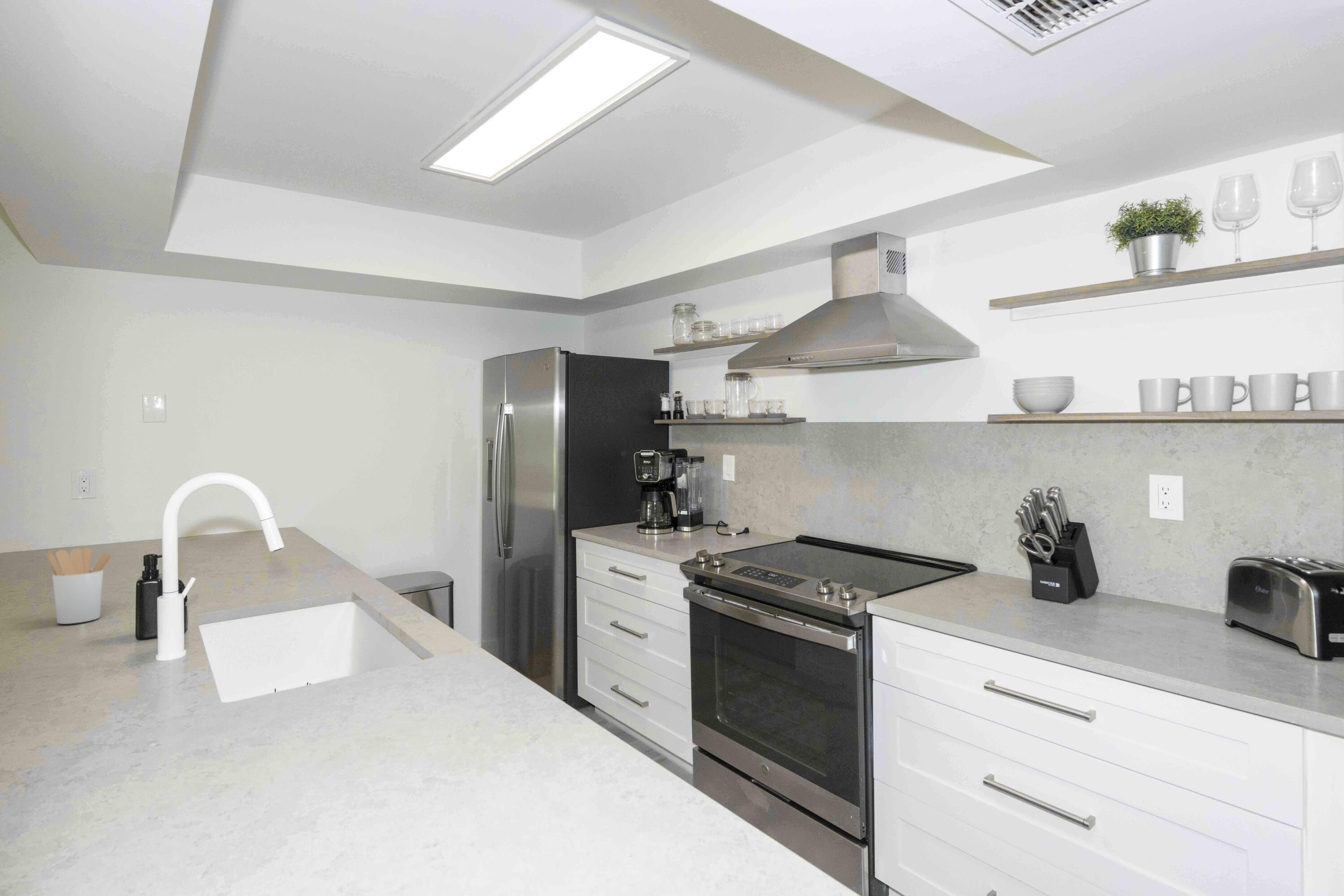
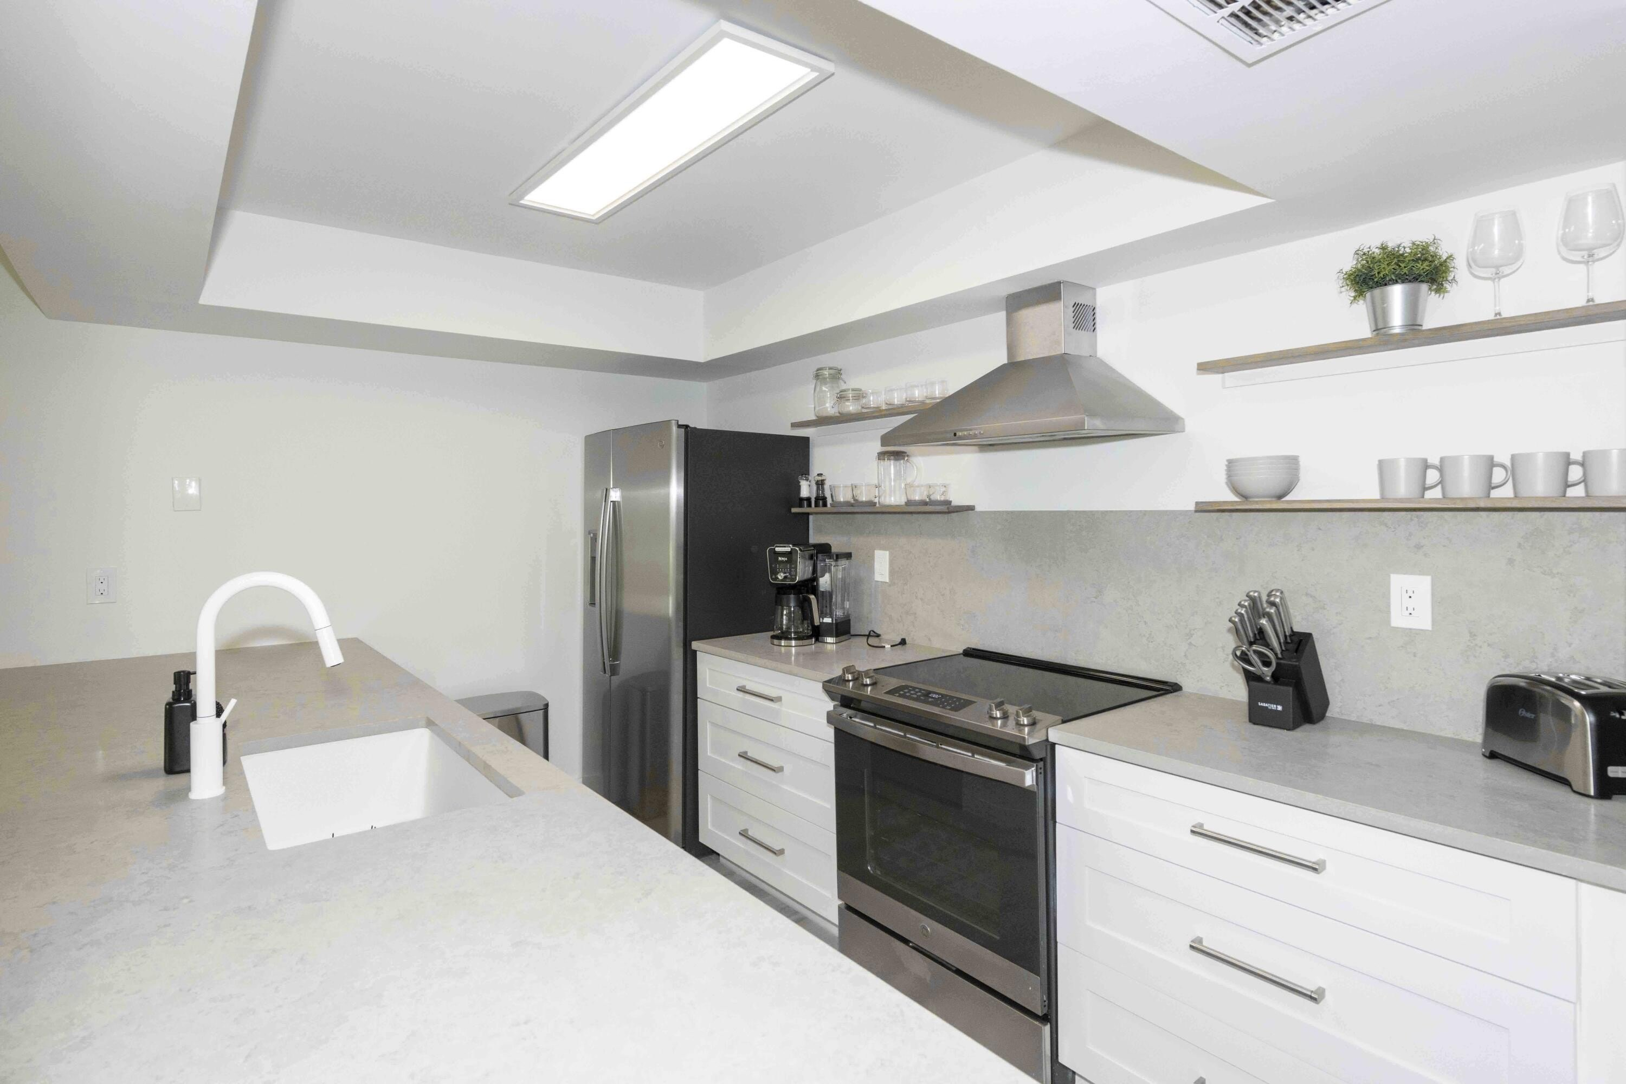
- utensil holder (77, 583)
